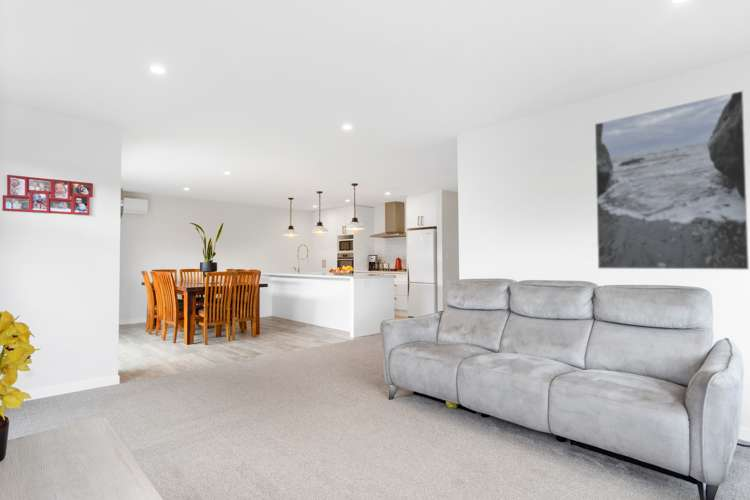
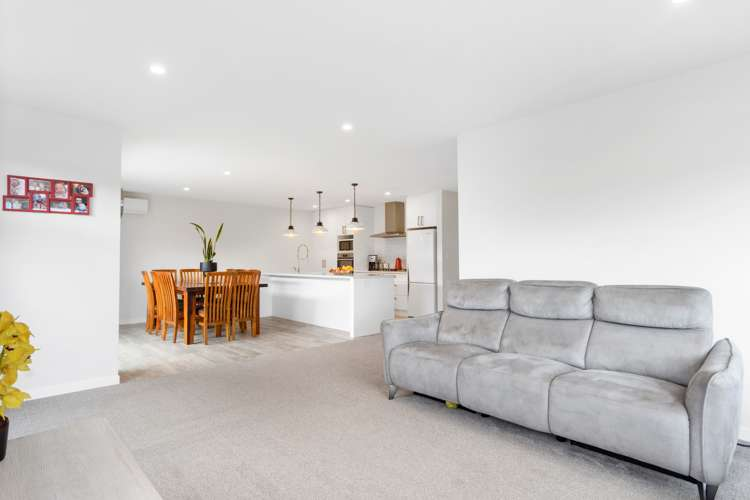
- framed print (663, 188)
